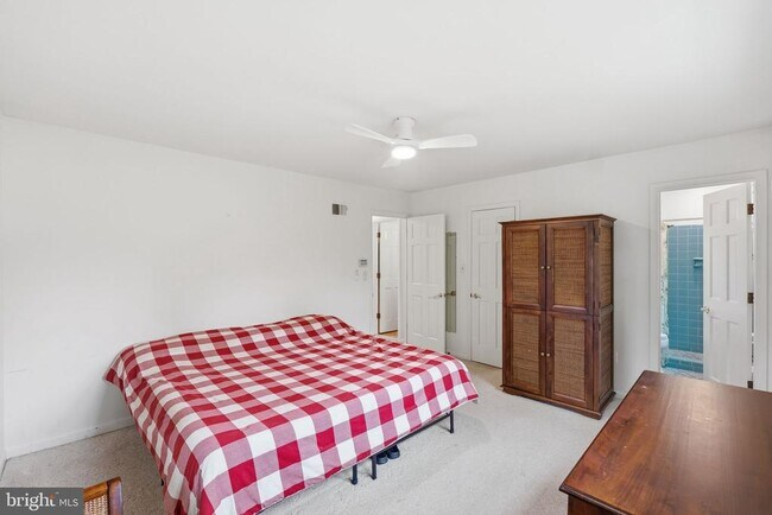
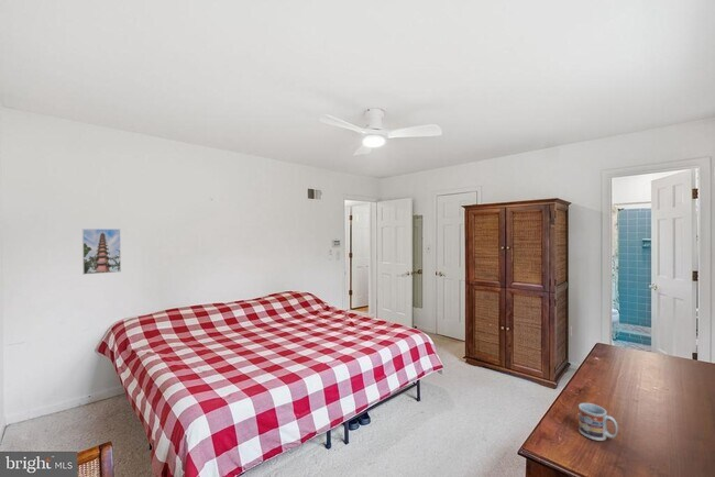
+ cup (597, 422)
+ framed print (101, 251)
